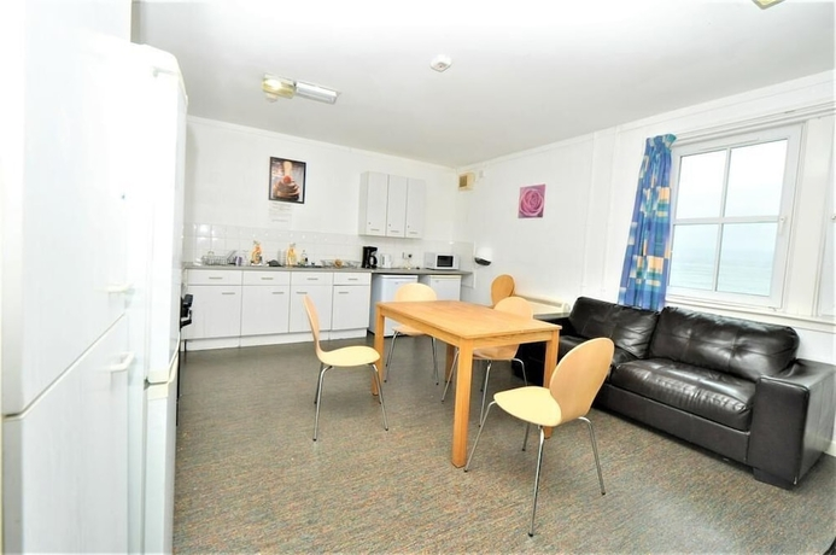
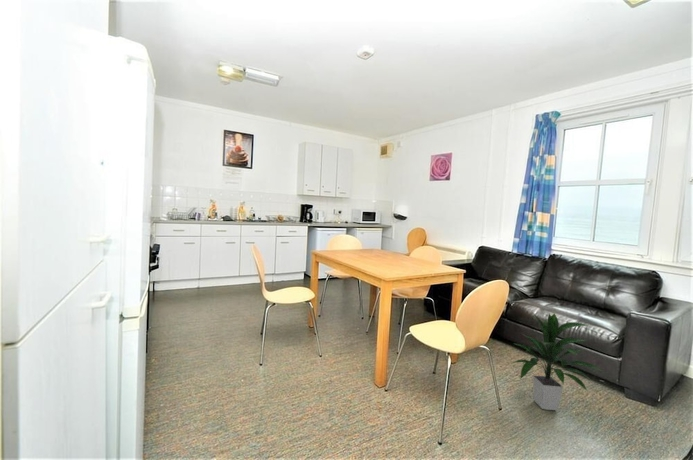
+ indoor plant (550, 358)
